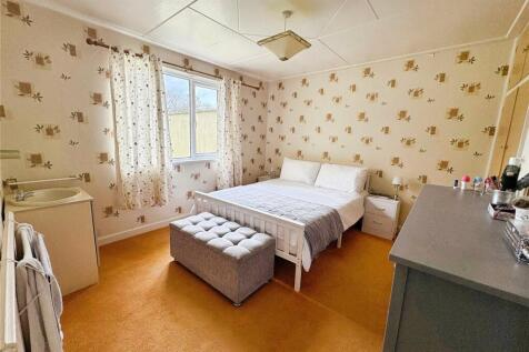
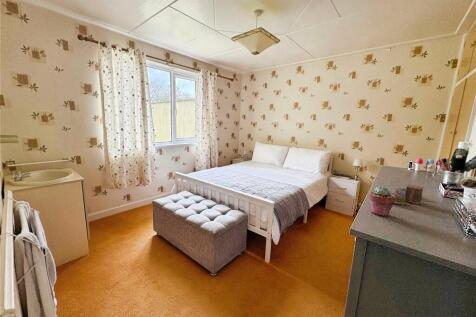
+ potted succulent (381, 200)
+ book (403, 191)
